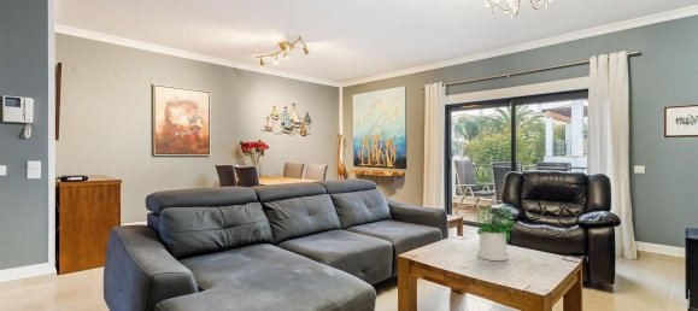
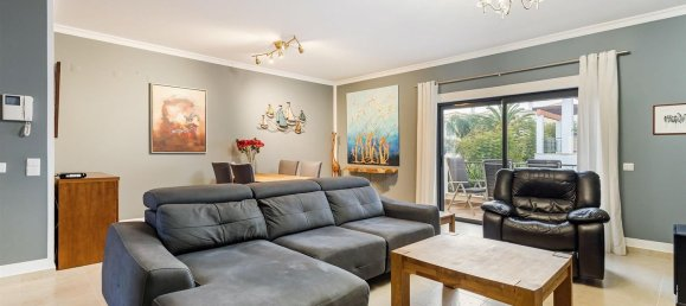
- potted plant (493, 230)
